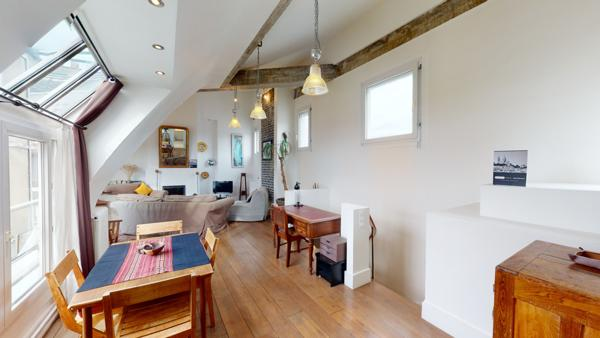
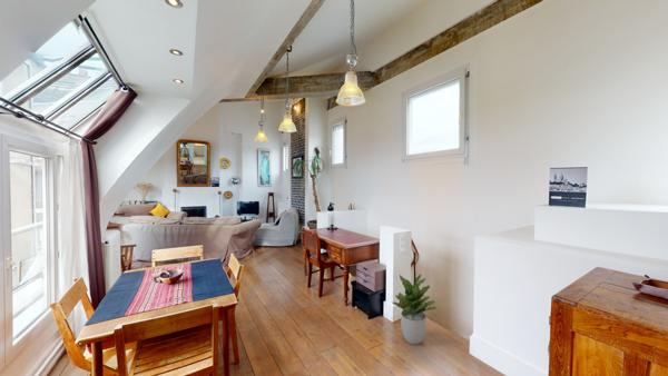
+ potted plant (411, 306)
